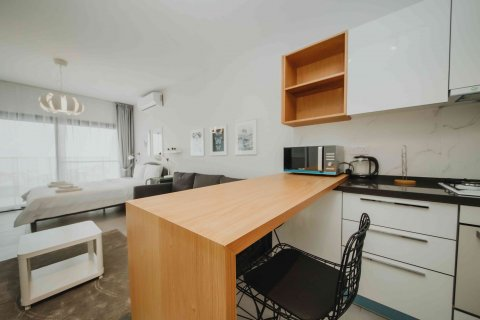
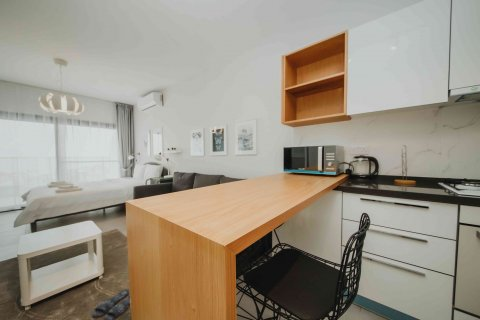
+ slippers (117, 301)
